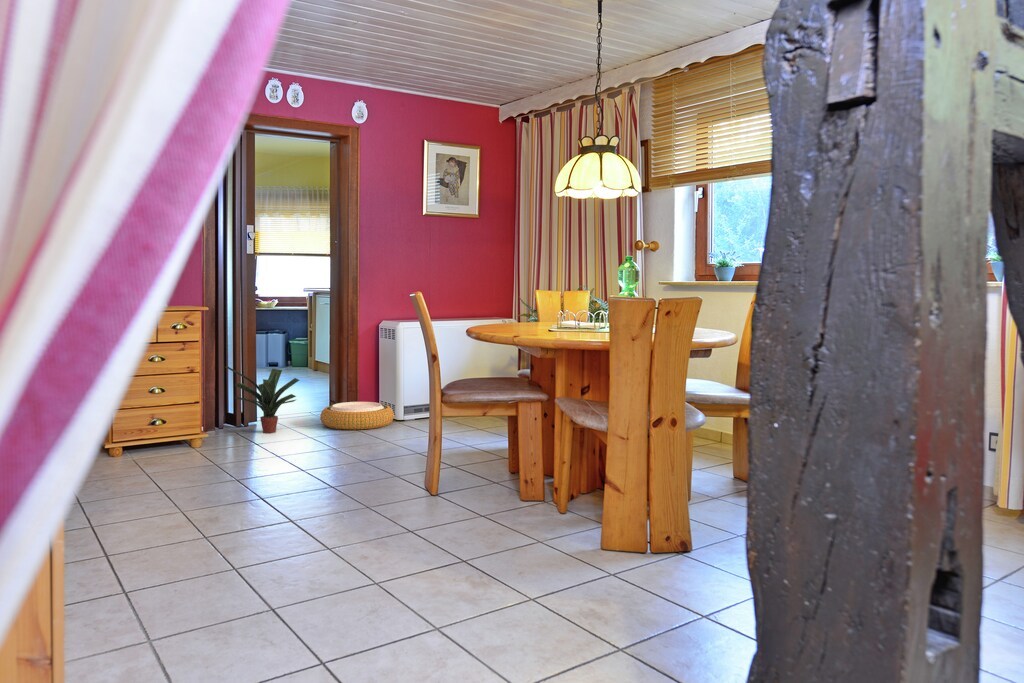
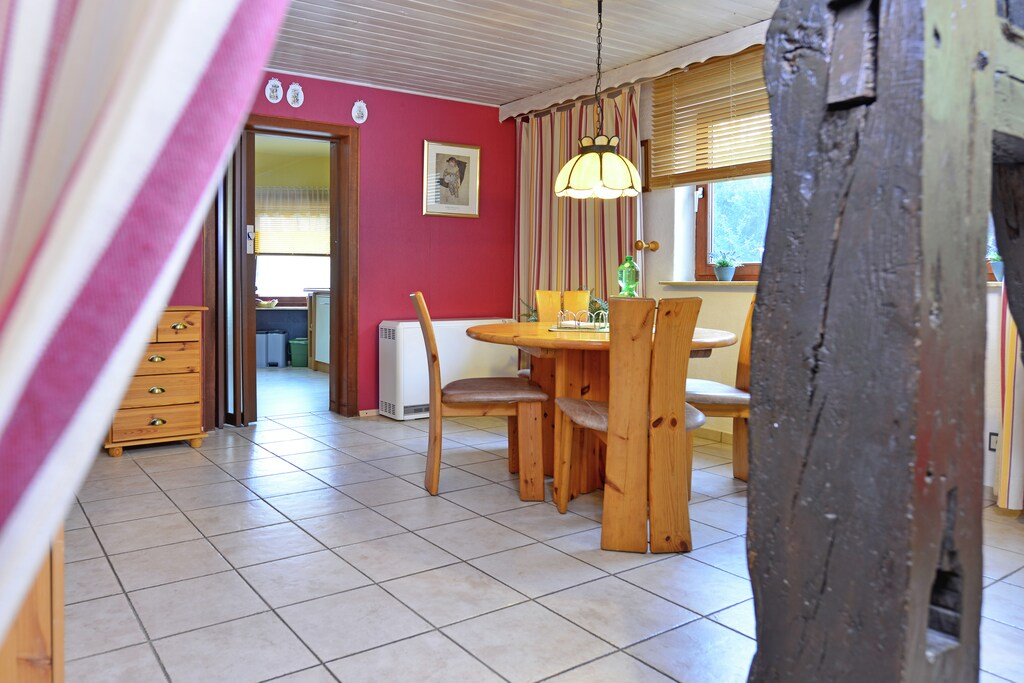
- potted plant (263, 398)
- woven basket (357, 414)
